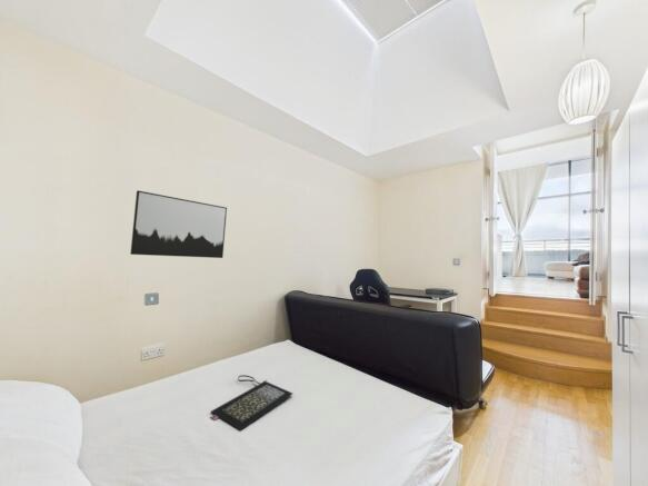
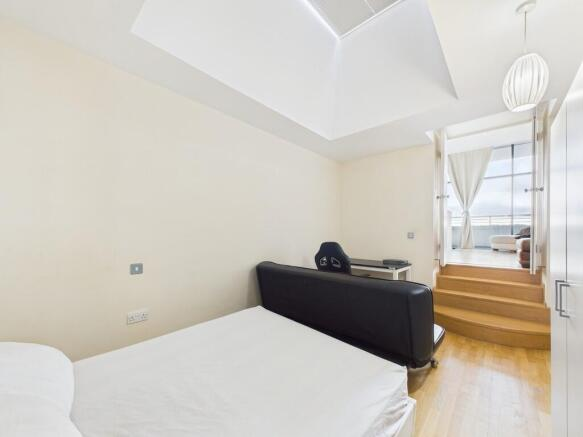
- clutch bag (256, 399)
- wall art (183, 228)
